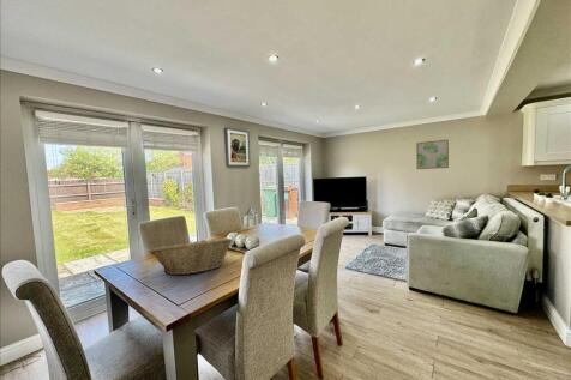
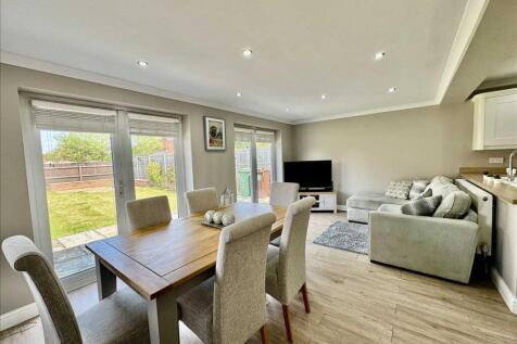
- fruit basket (193, 252)
- wall art (432, 155)
